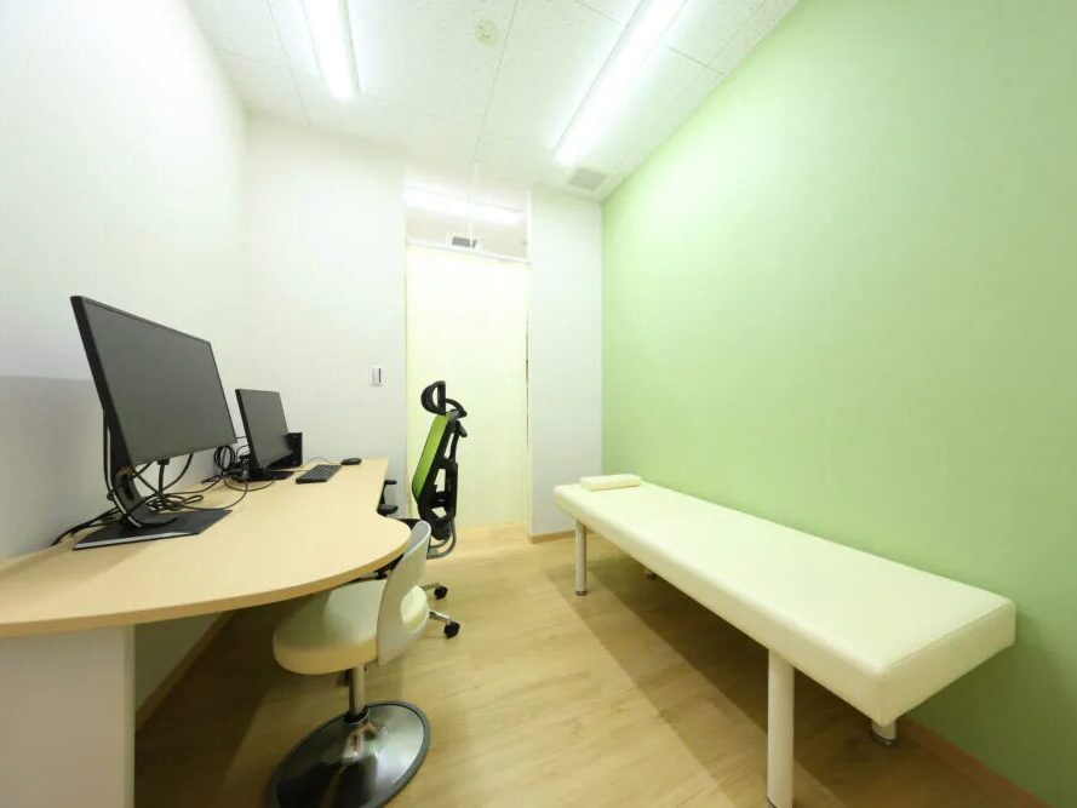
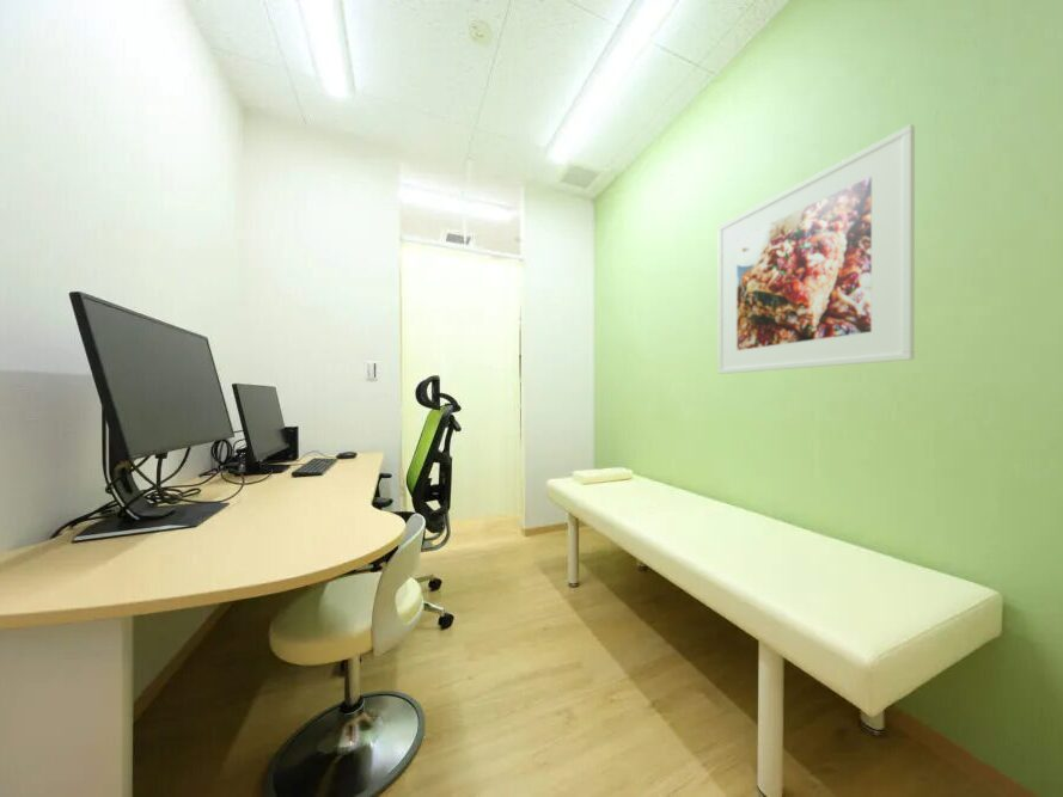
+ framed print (793, 277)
